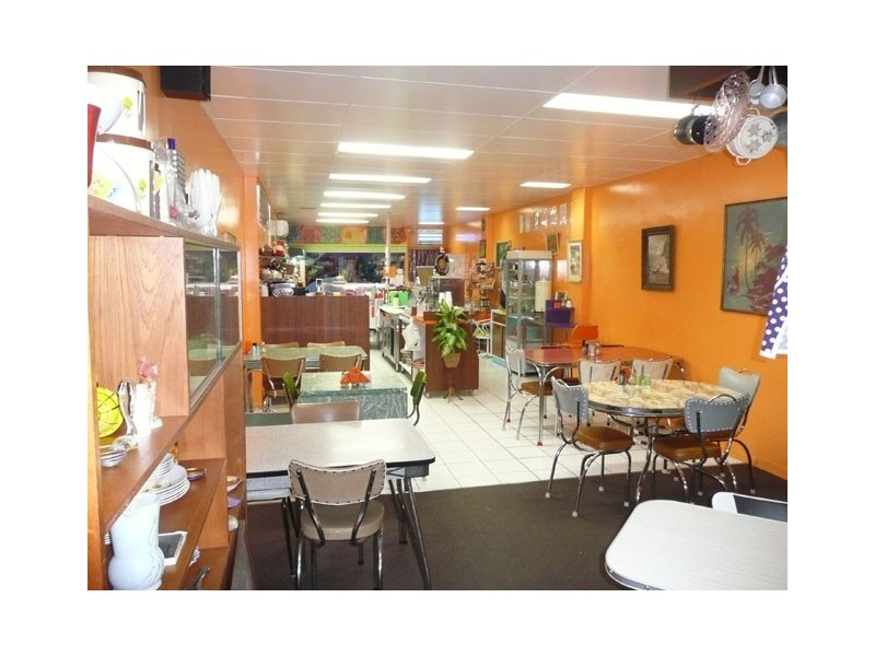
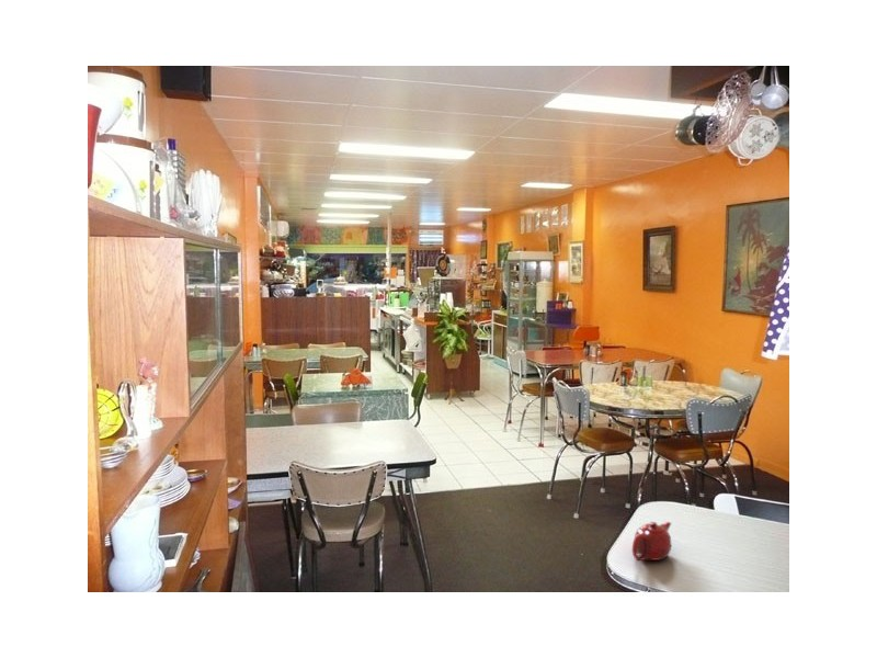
+ teapot (651, 540)
